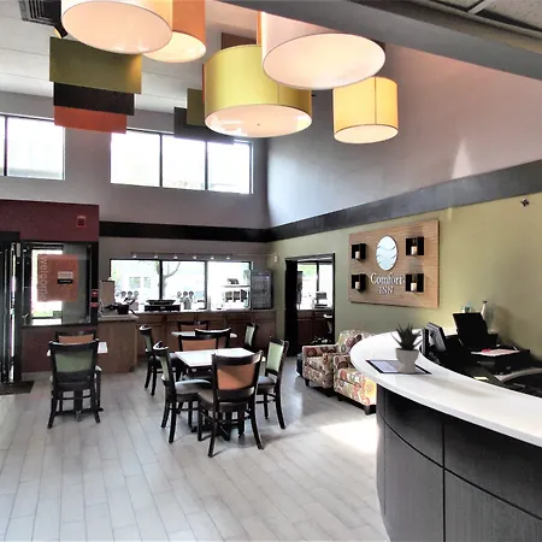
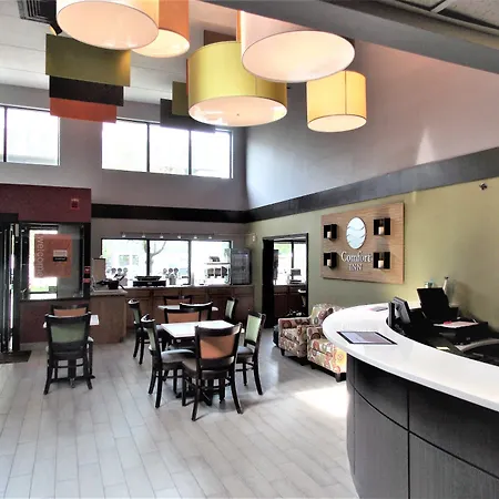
- potted plant (405, 346)
